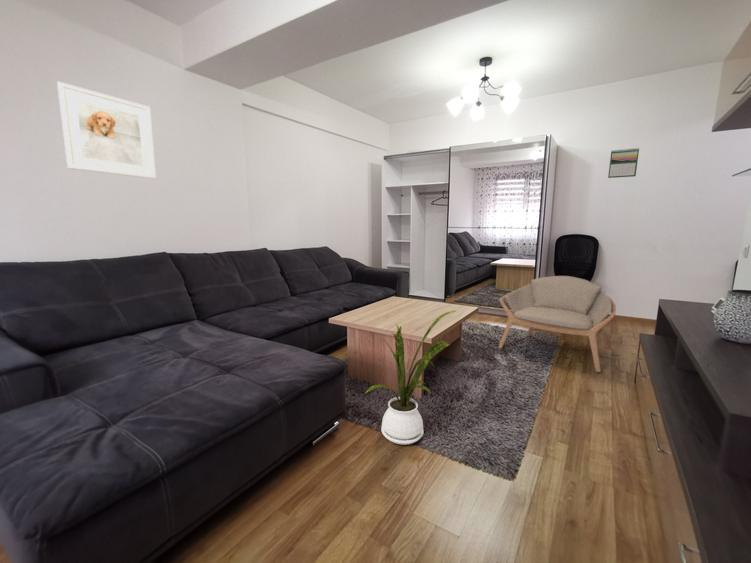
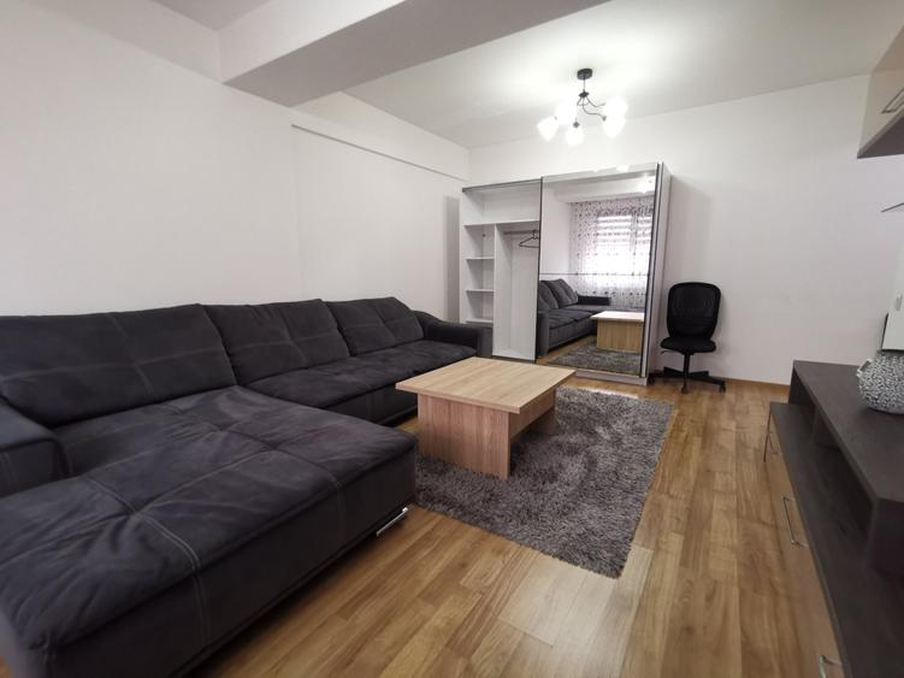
- armchair (557, 314)
- house plant (409, 374)
- calendar (623, 162)
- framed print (111, 135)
